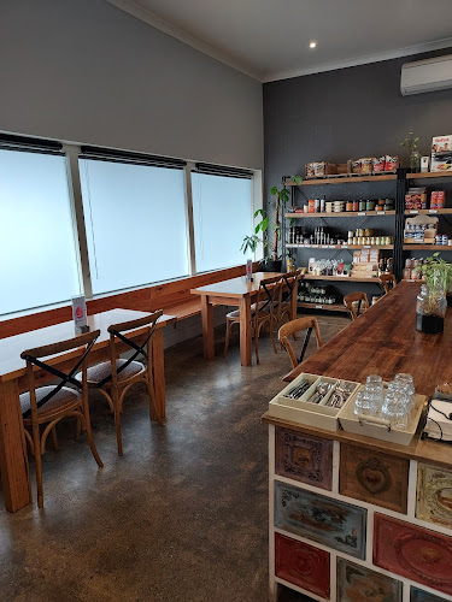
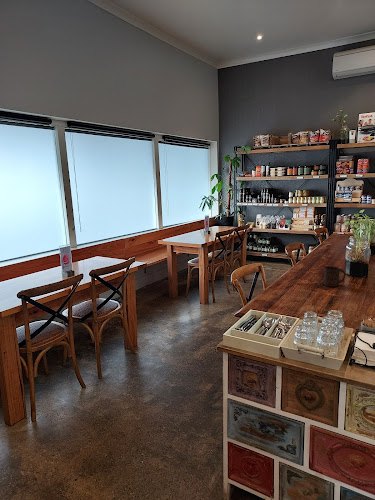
+ cup (333, 276)
